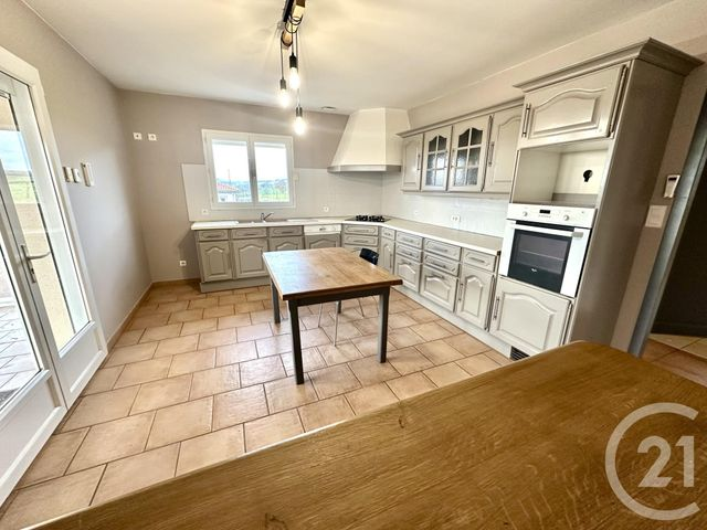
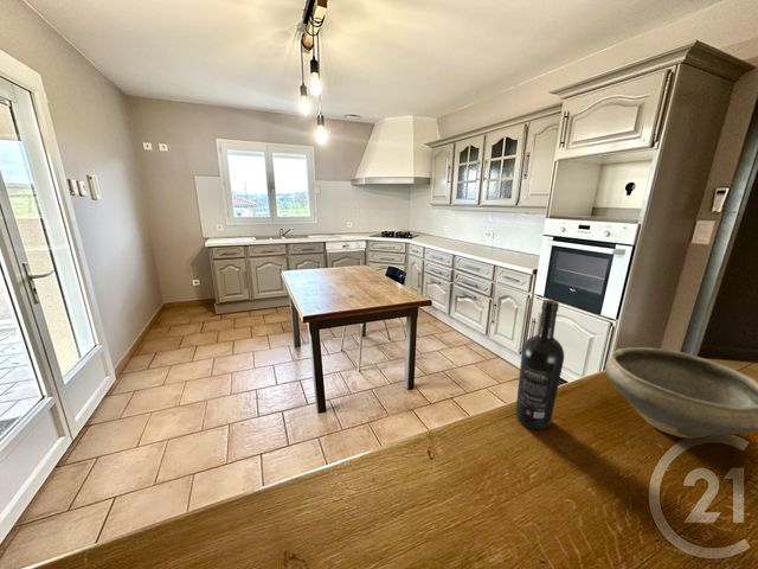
+ wine bottle (540, 363)
+ bowl (674, 396)
